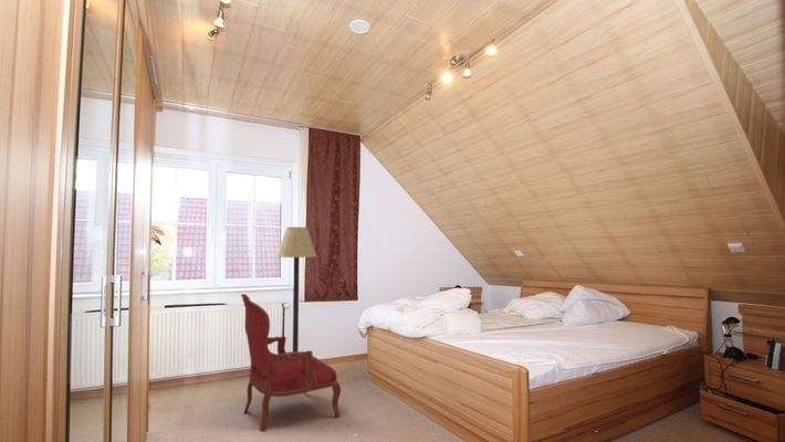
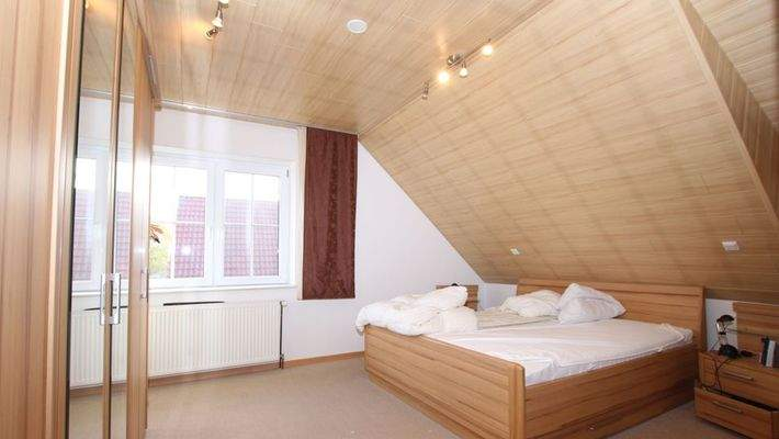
- armchair (284, 351)
- floor lamp (295, 301)
